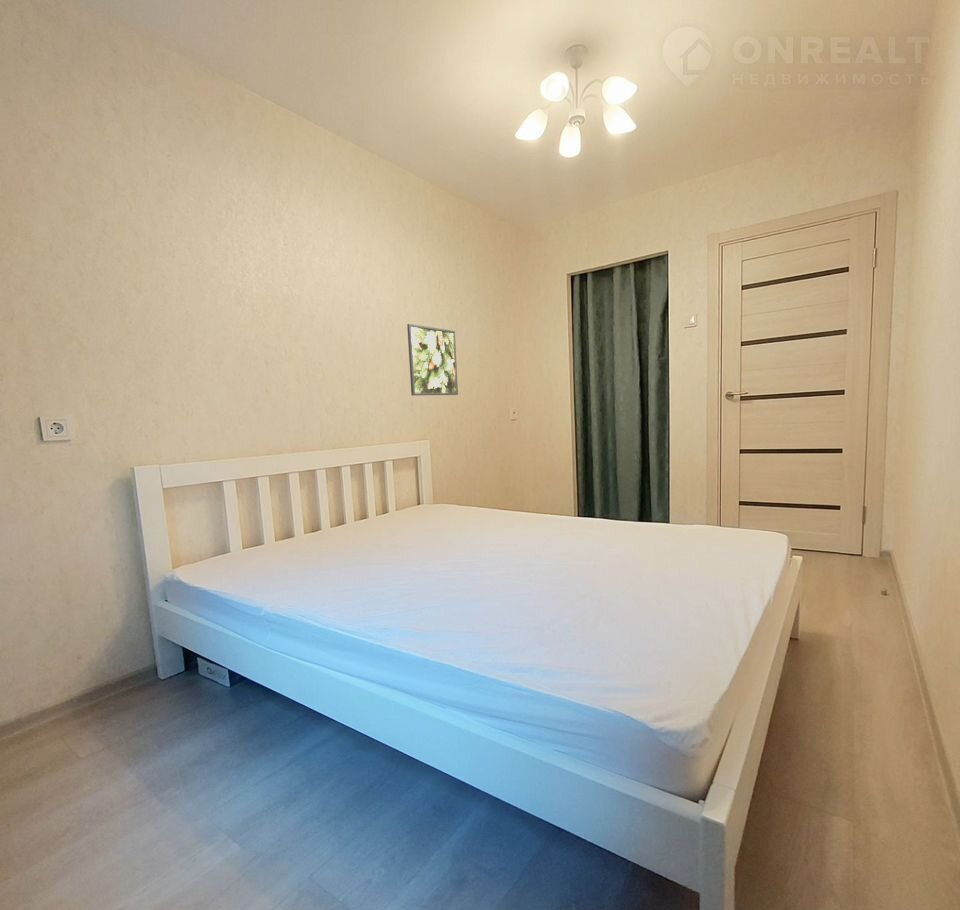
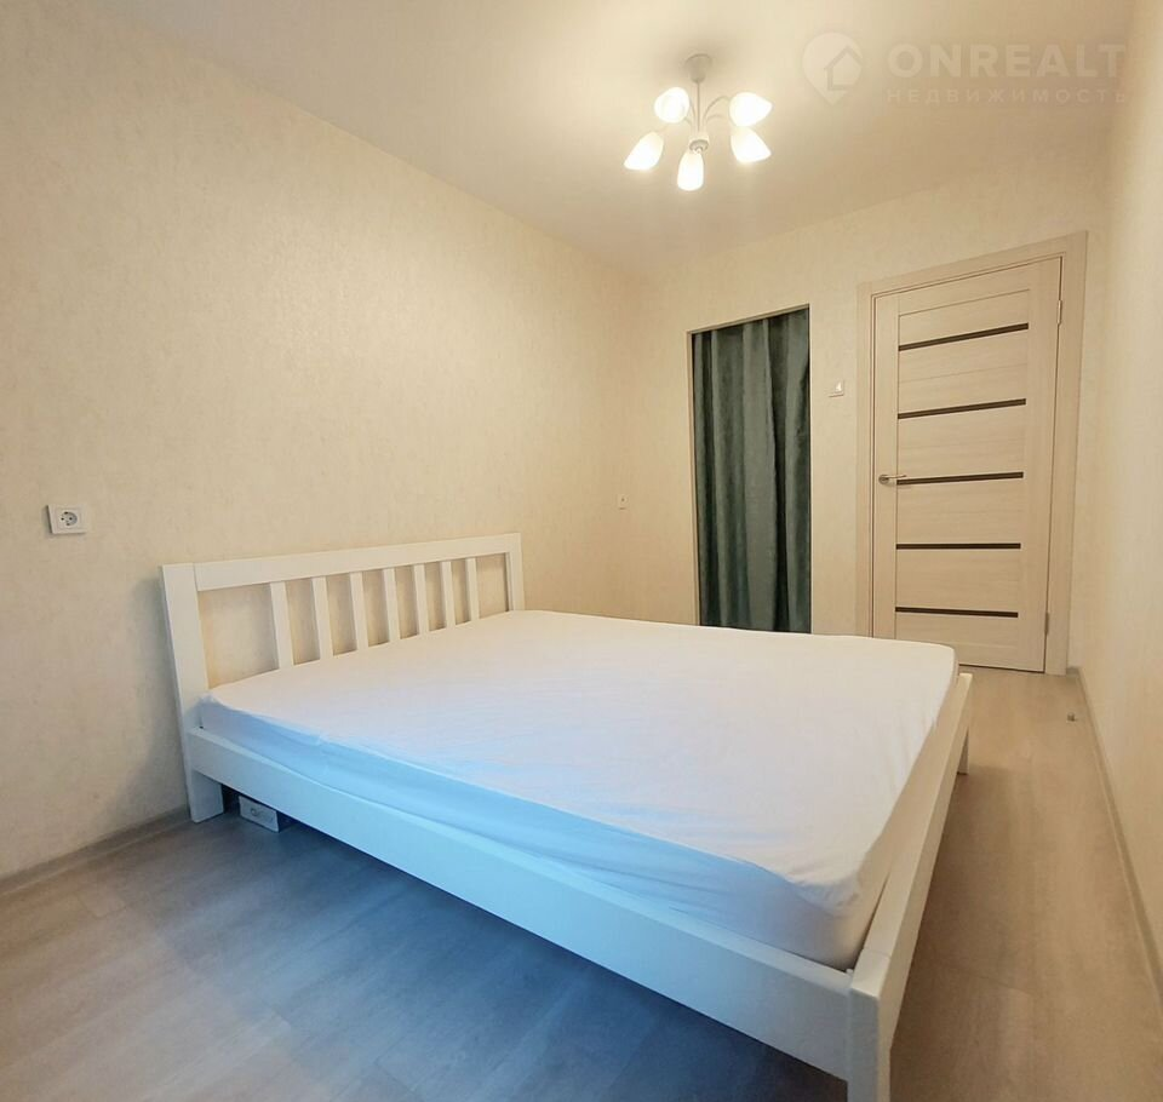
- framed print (434, 361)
